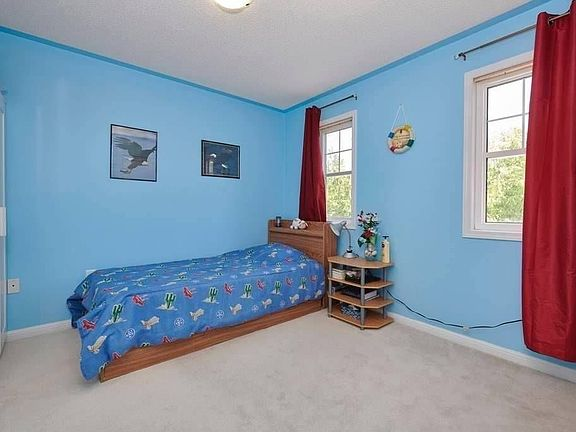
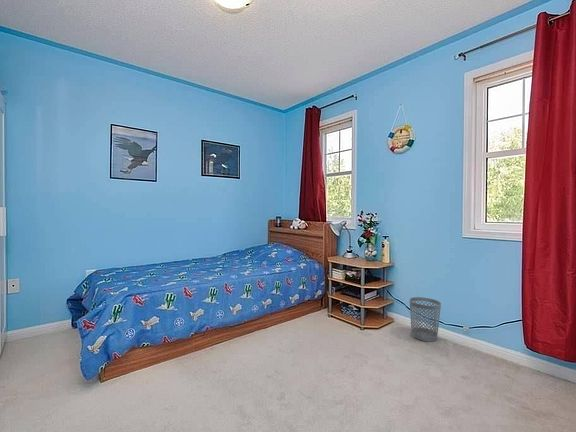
+ wastebasket (424, 318)
